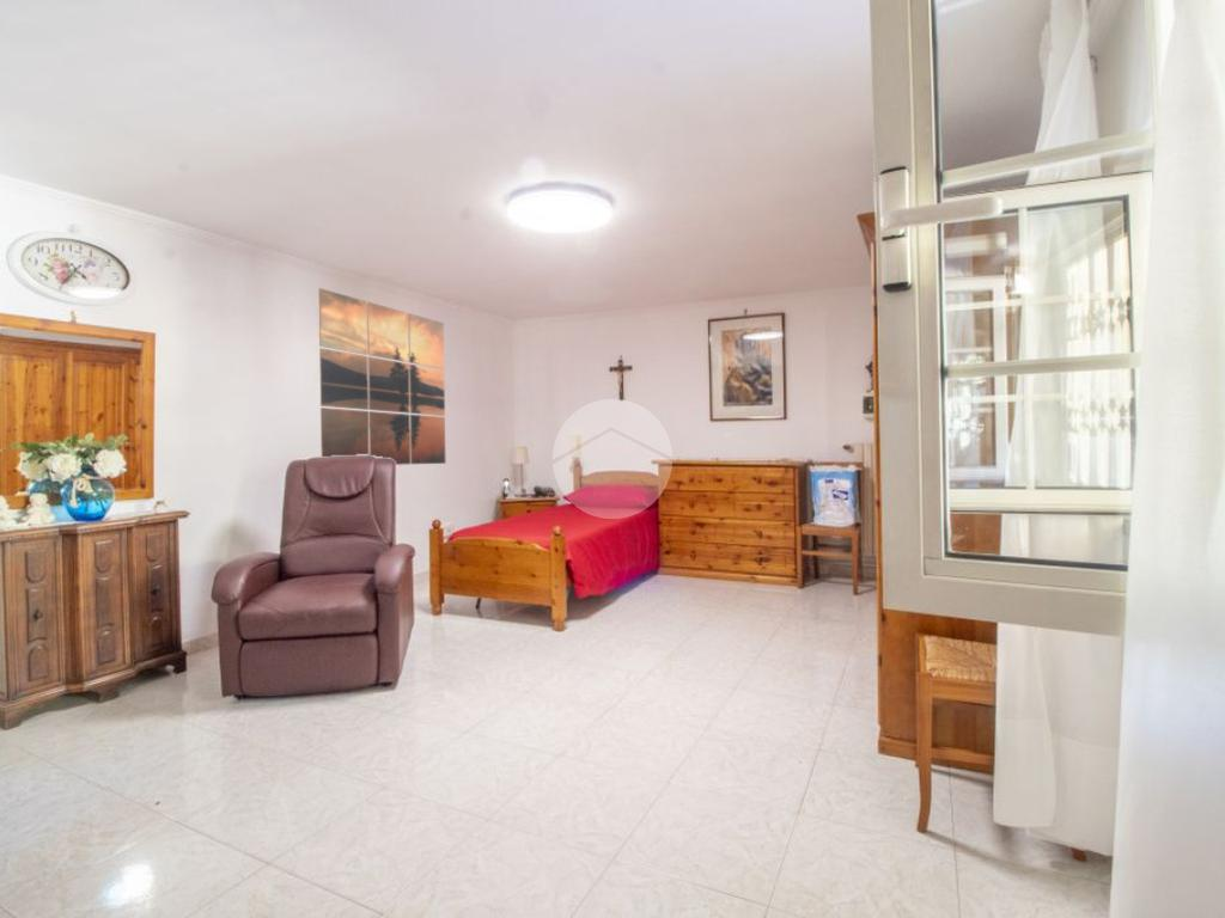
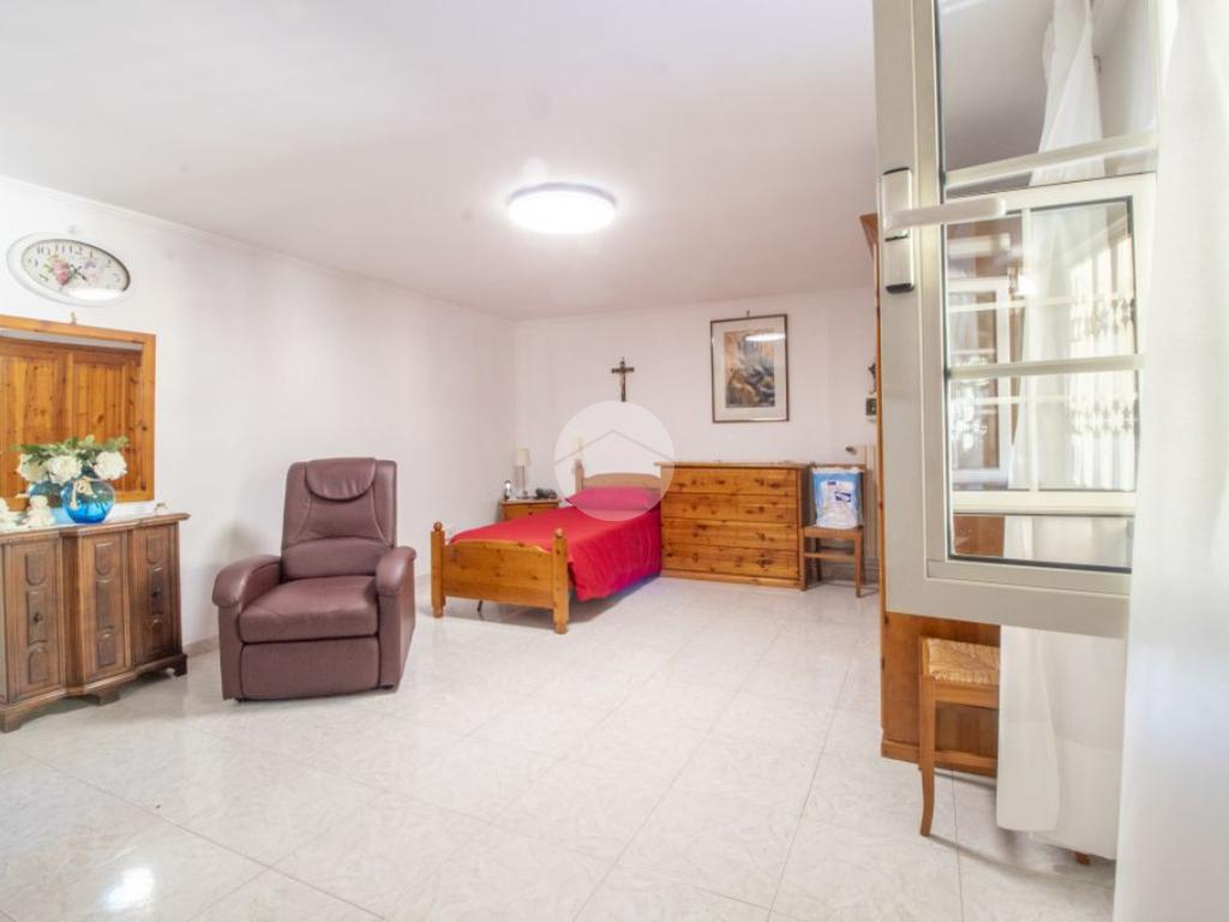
- wall art (389, 386)
